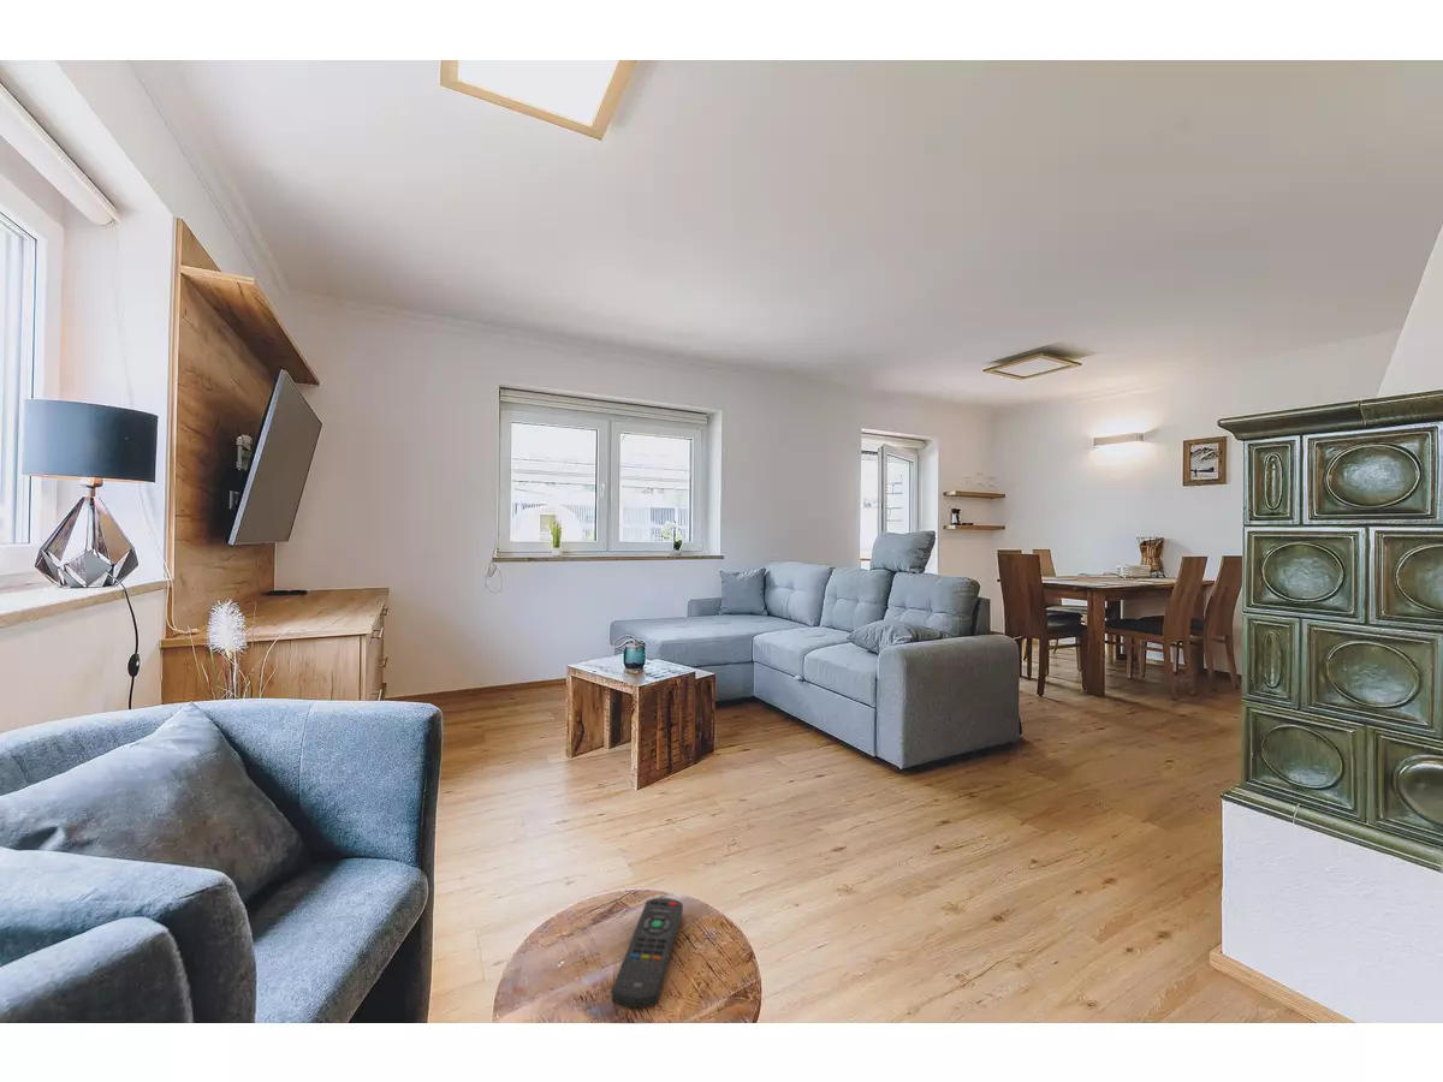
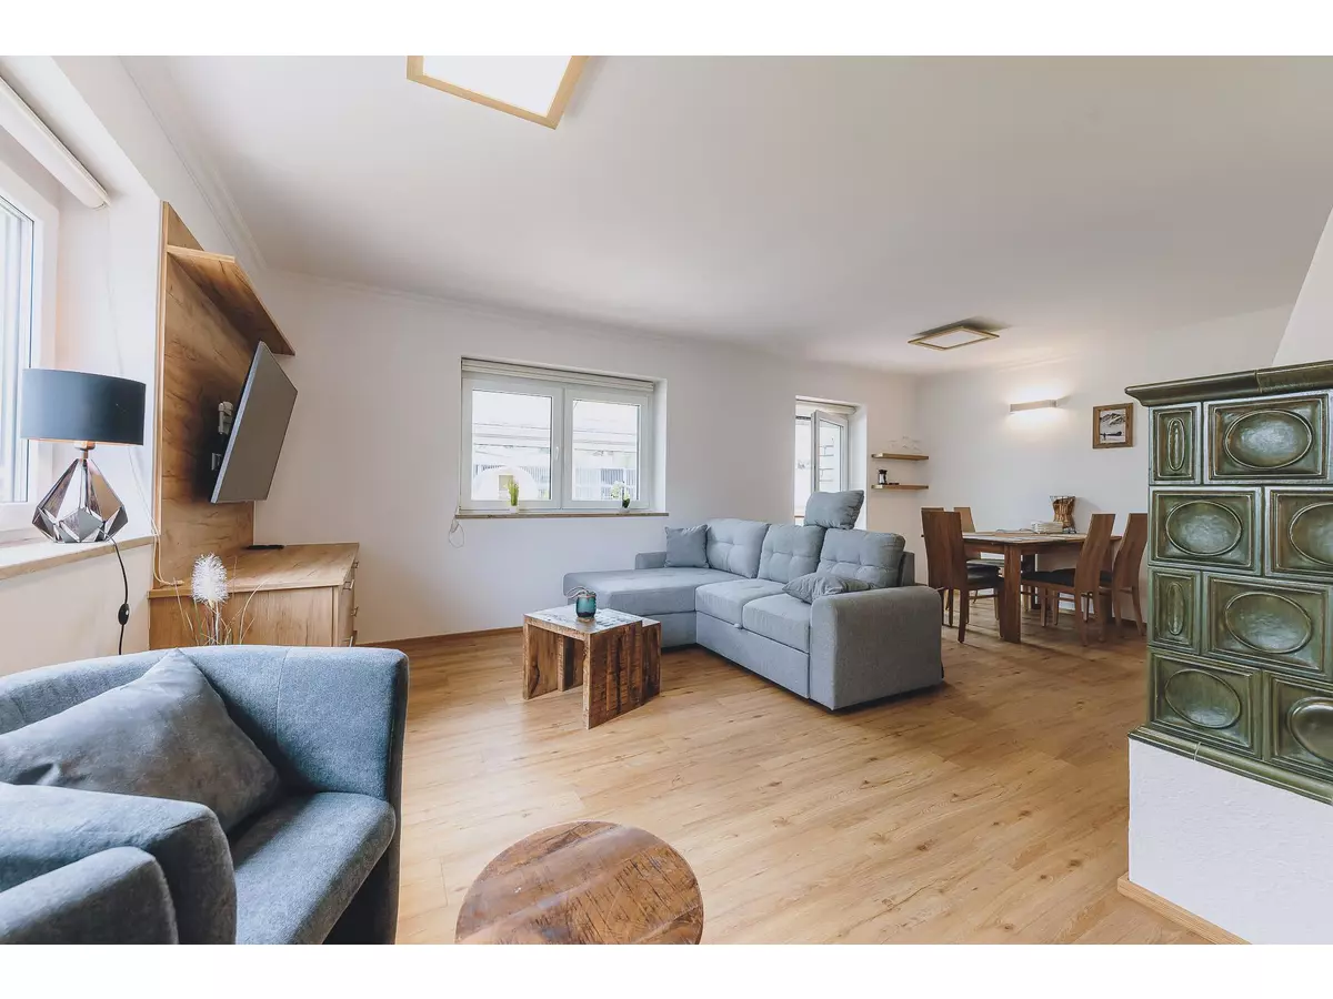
- remote control (651, 945)
